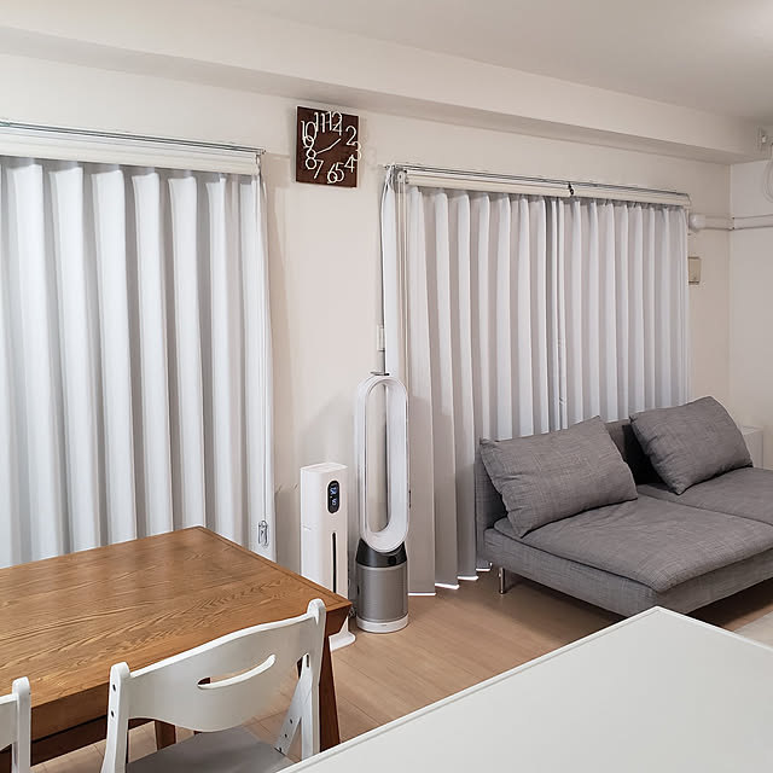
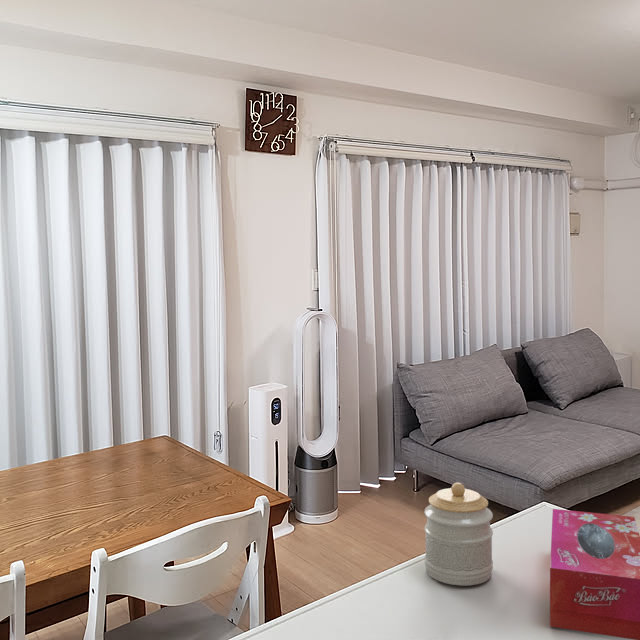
+ tissue box (595, 566)
+ jar (458, 527)
